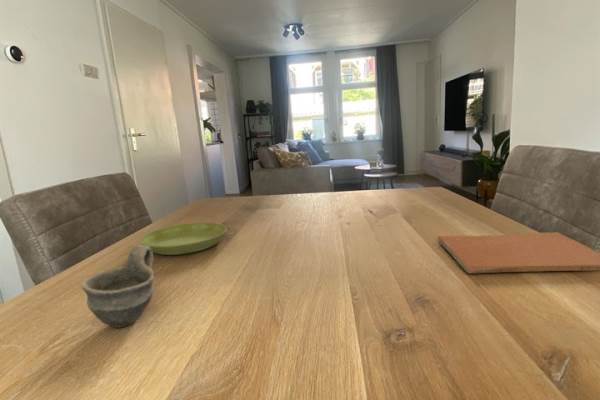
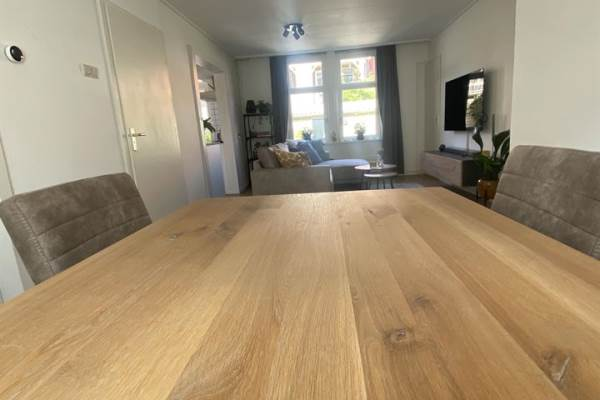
- book (517, 250)
- cup (128, 287)
- saucer (185, 238)
